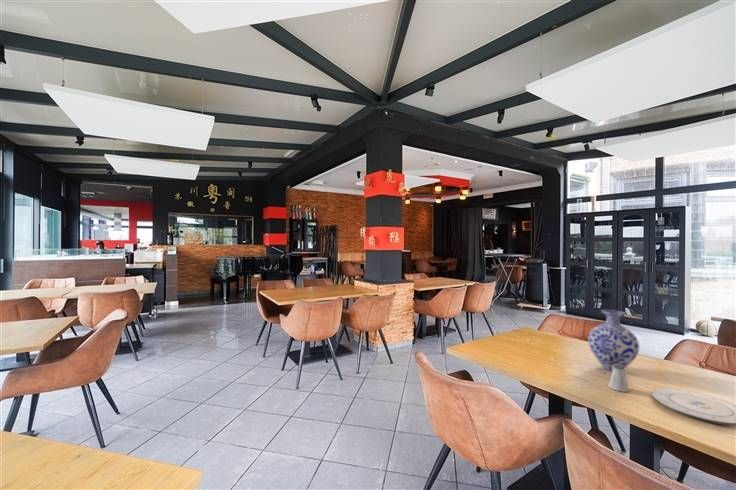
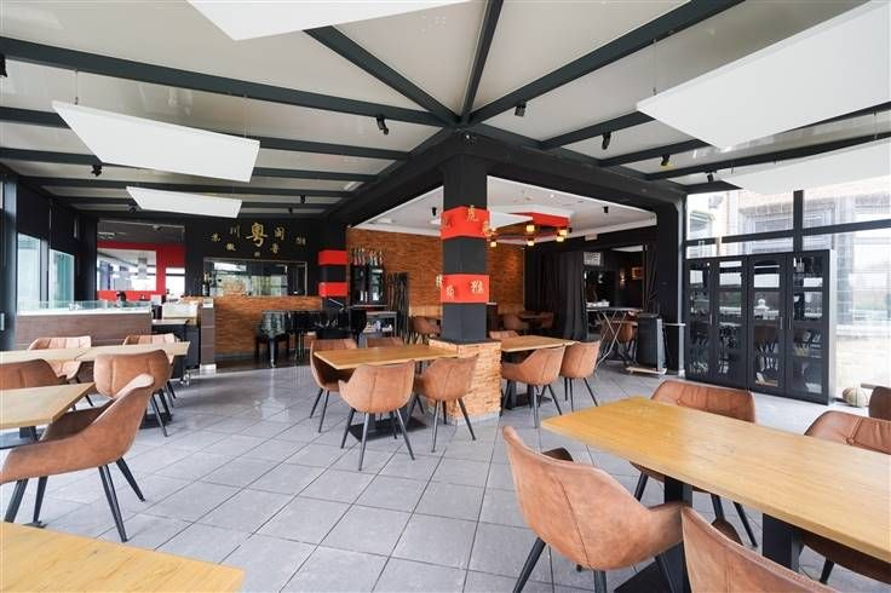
- plate (698, 405)
- vase (612, 339)
- saltshaker (618, 377)
